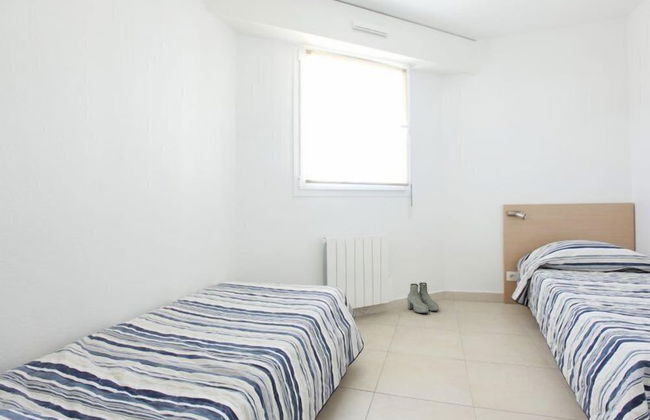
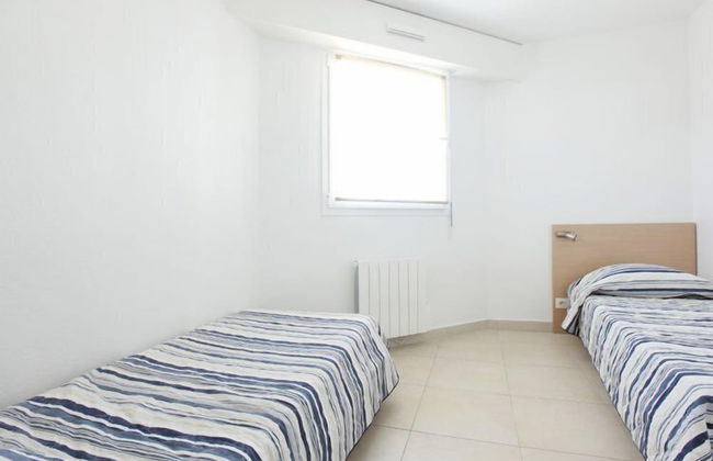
- boots (422, 296)
